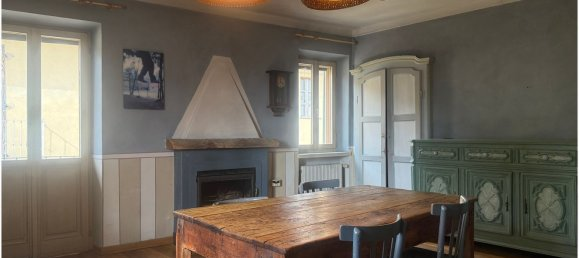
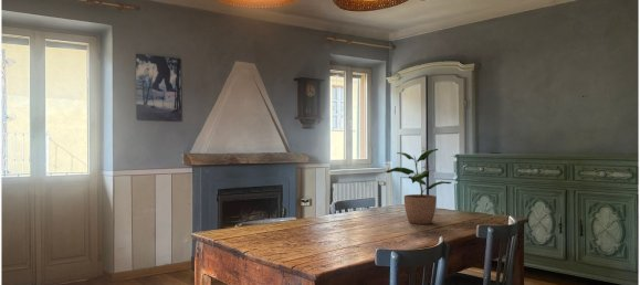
+ potted plant (419, 183)
